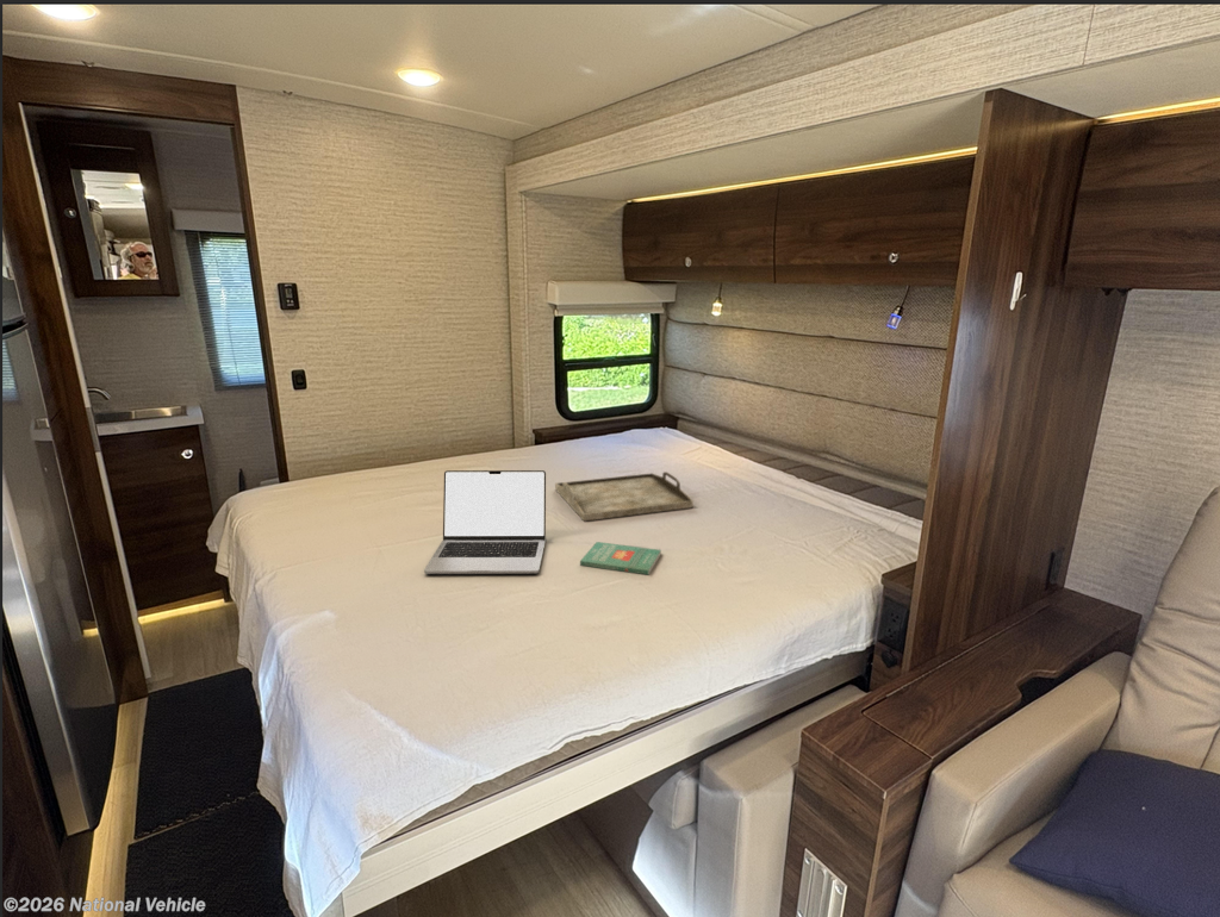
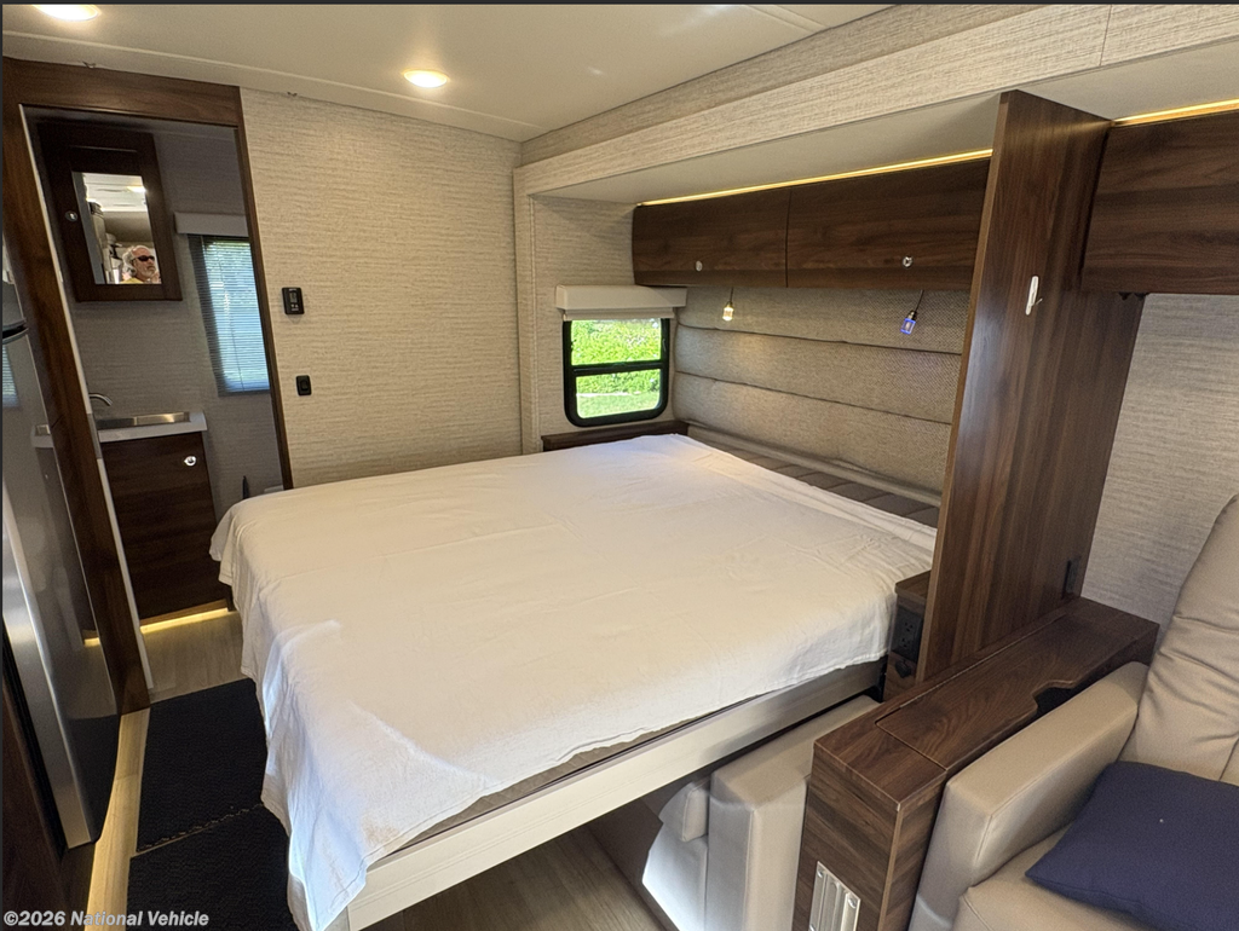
- laptop (488, 519)
- serving tray (621, 488)
- book (621, 557)
